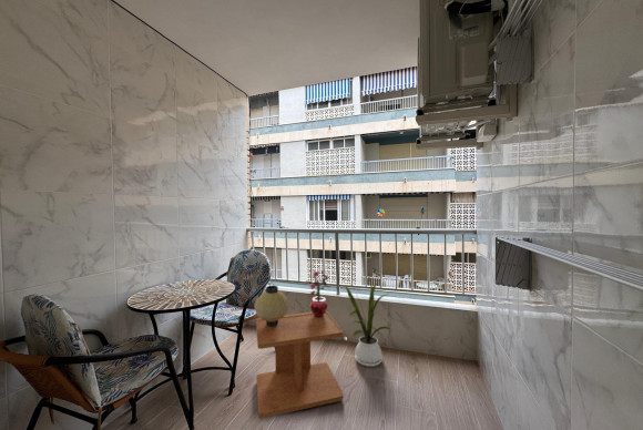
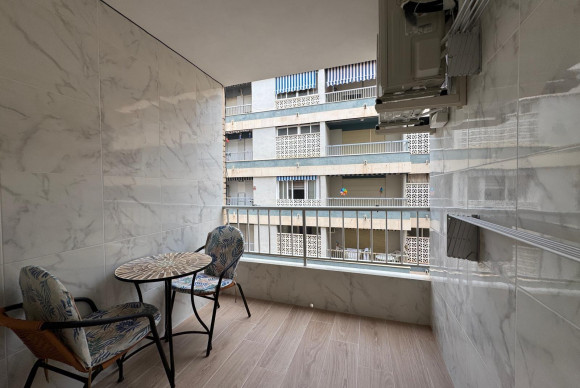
- potted plant (319, 293)
- side table (297, 357)
- lantern (272, 303)
- house plant (363, 319)
